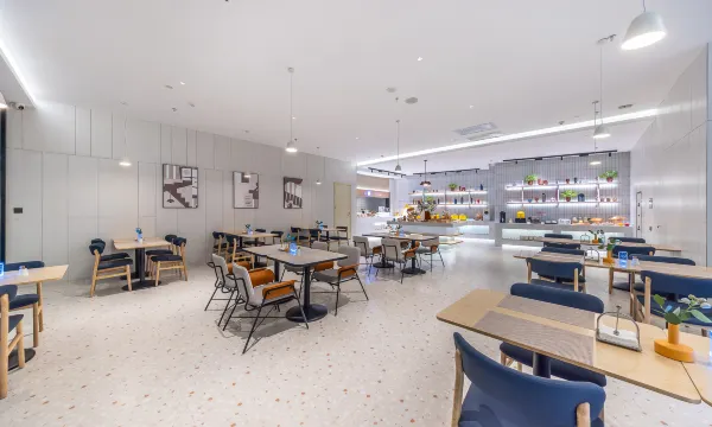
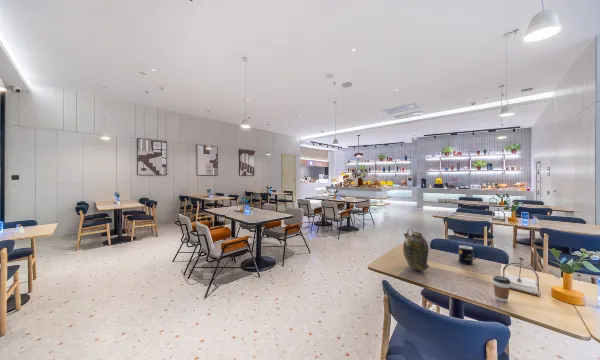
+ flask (415, 249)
+ coffee cup (501, 288)
+ mug (467, 254)
